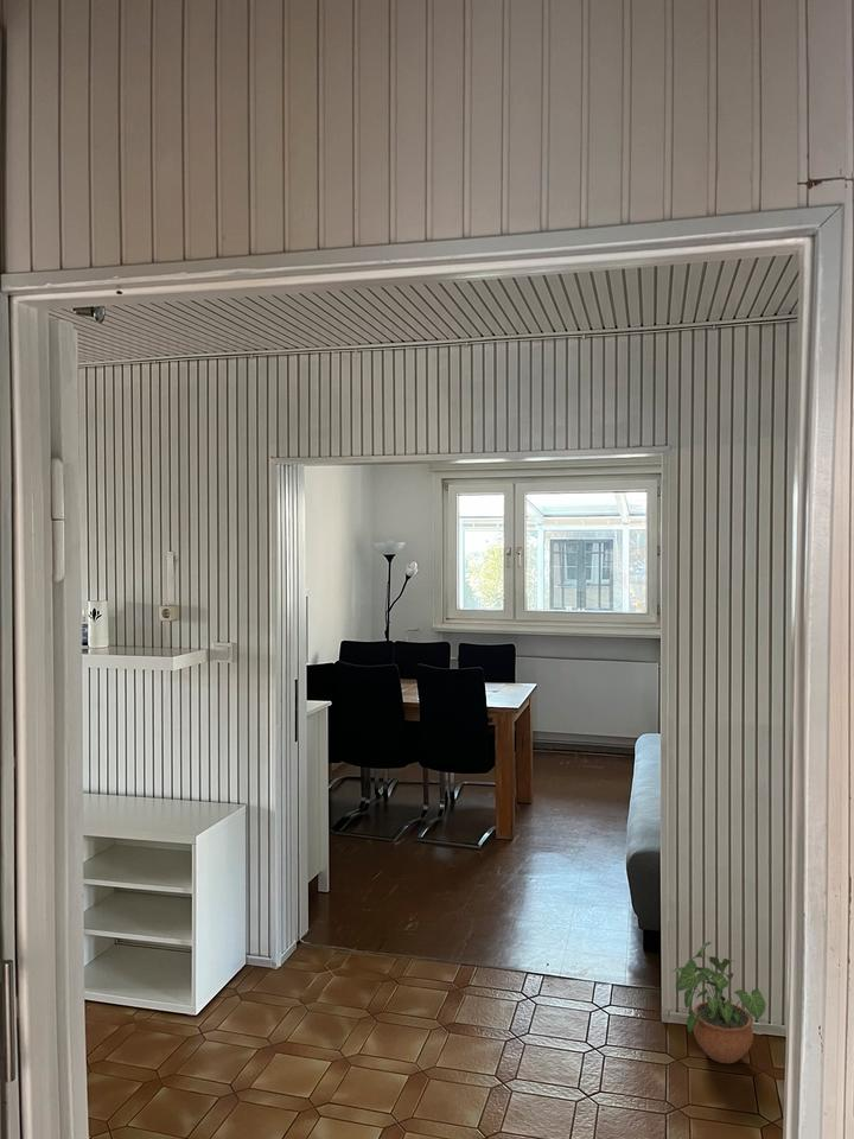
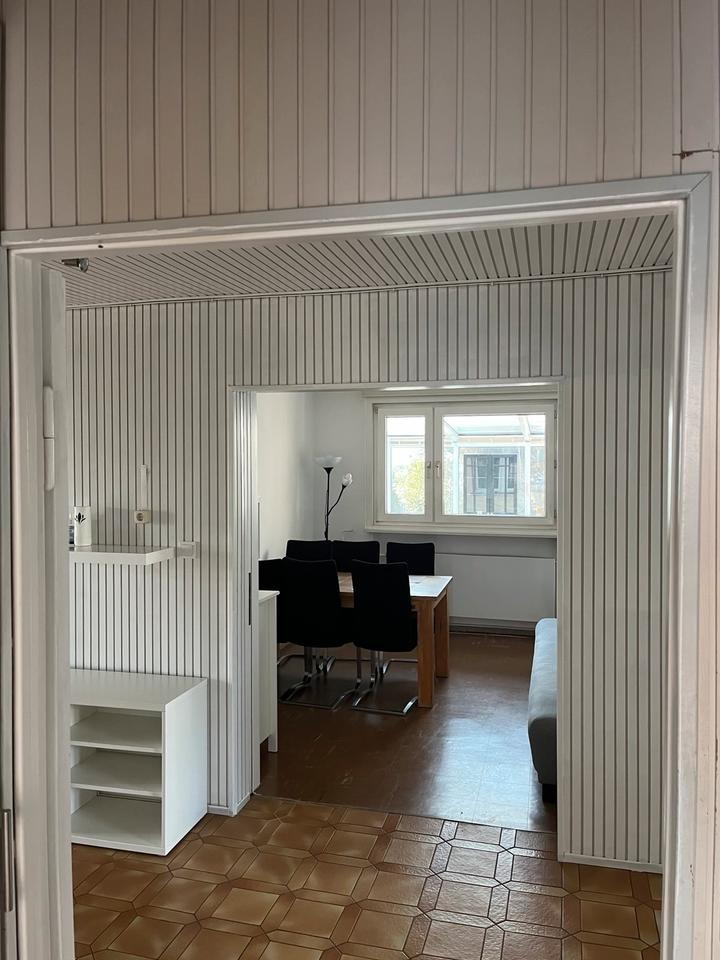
- potted plant (715, 998)
